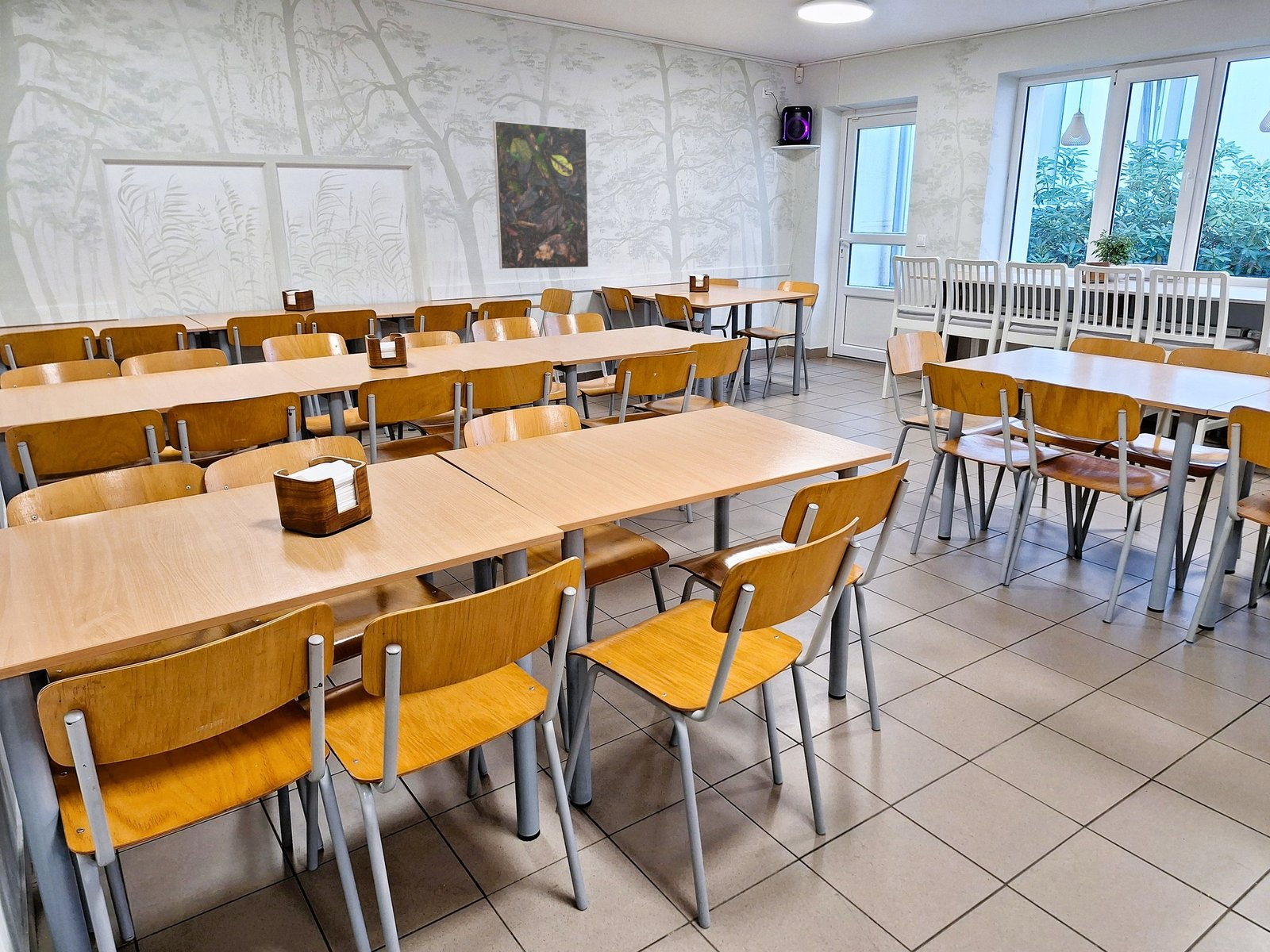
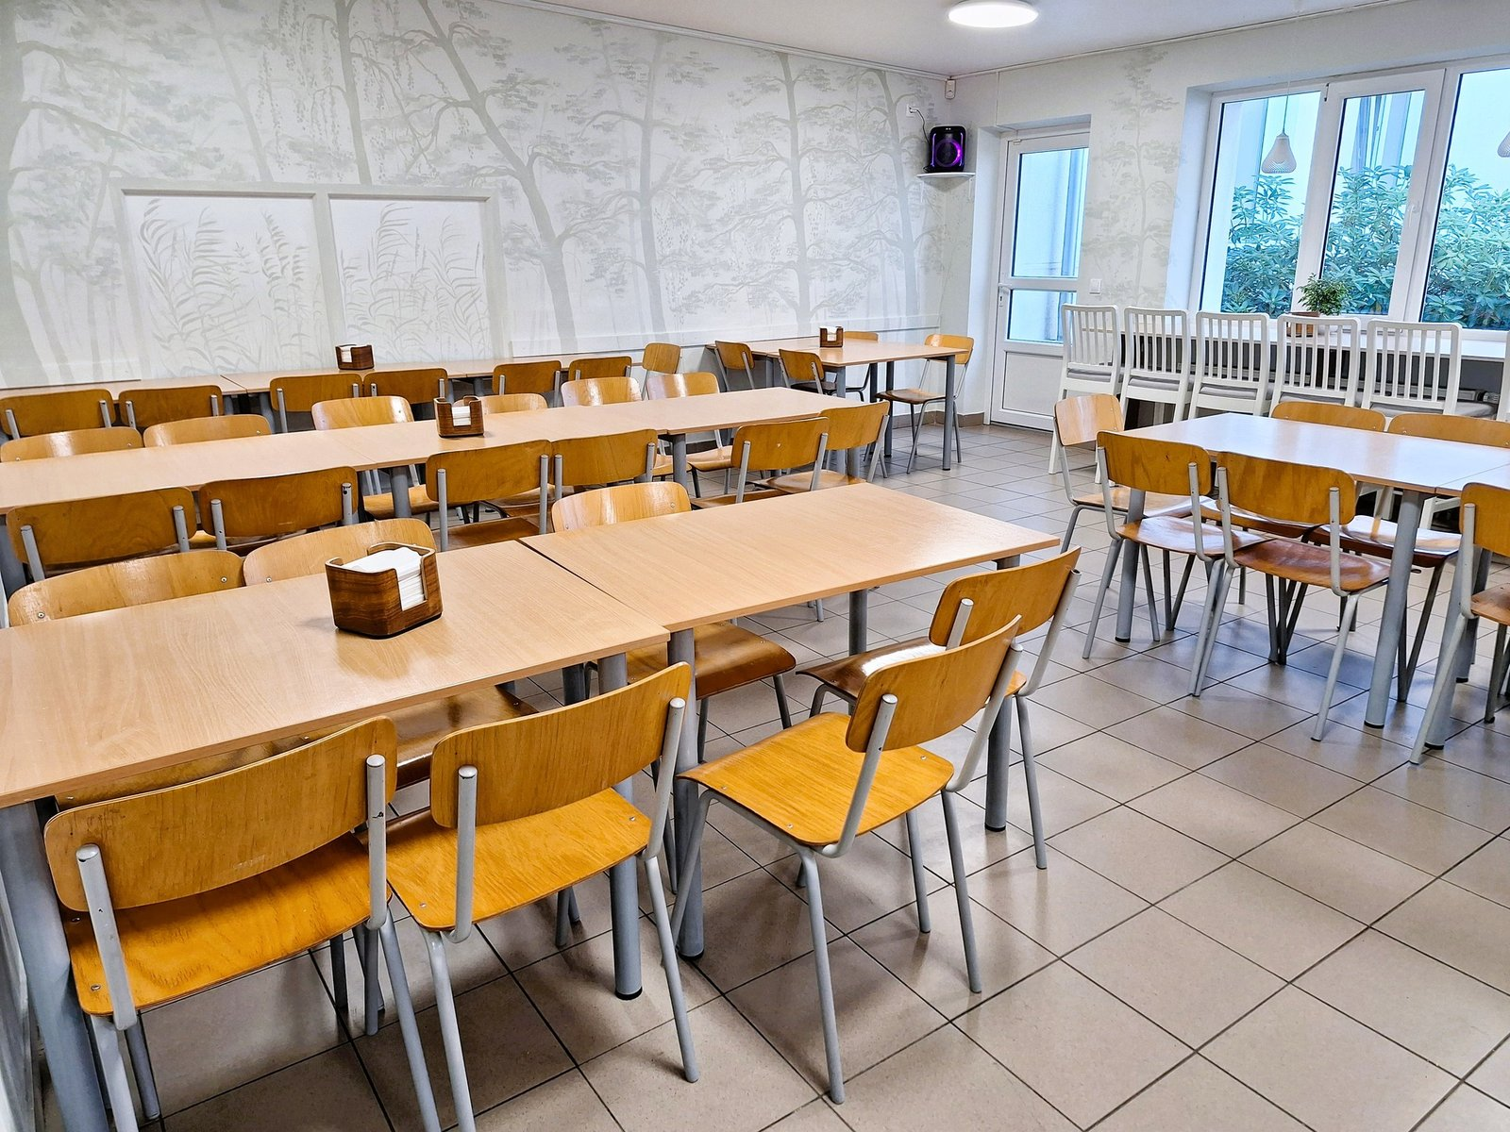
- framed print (543, 198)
